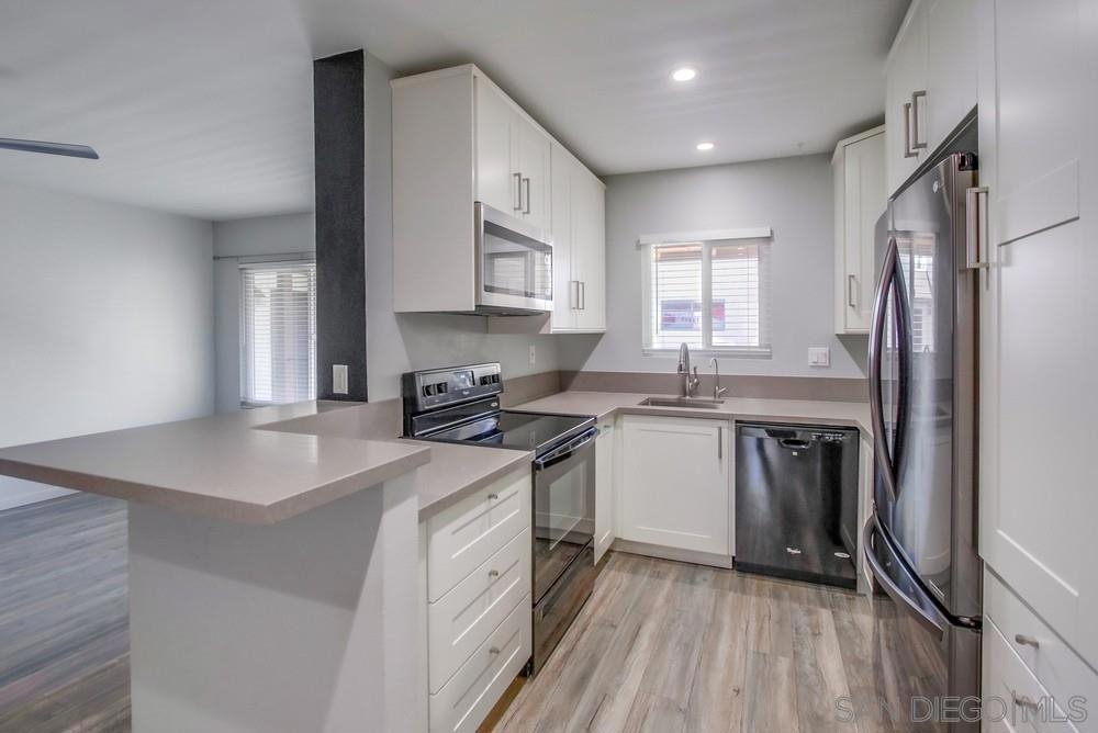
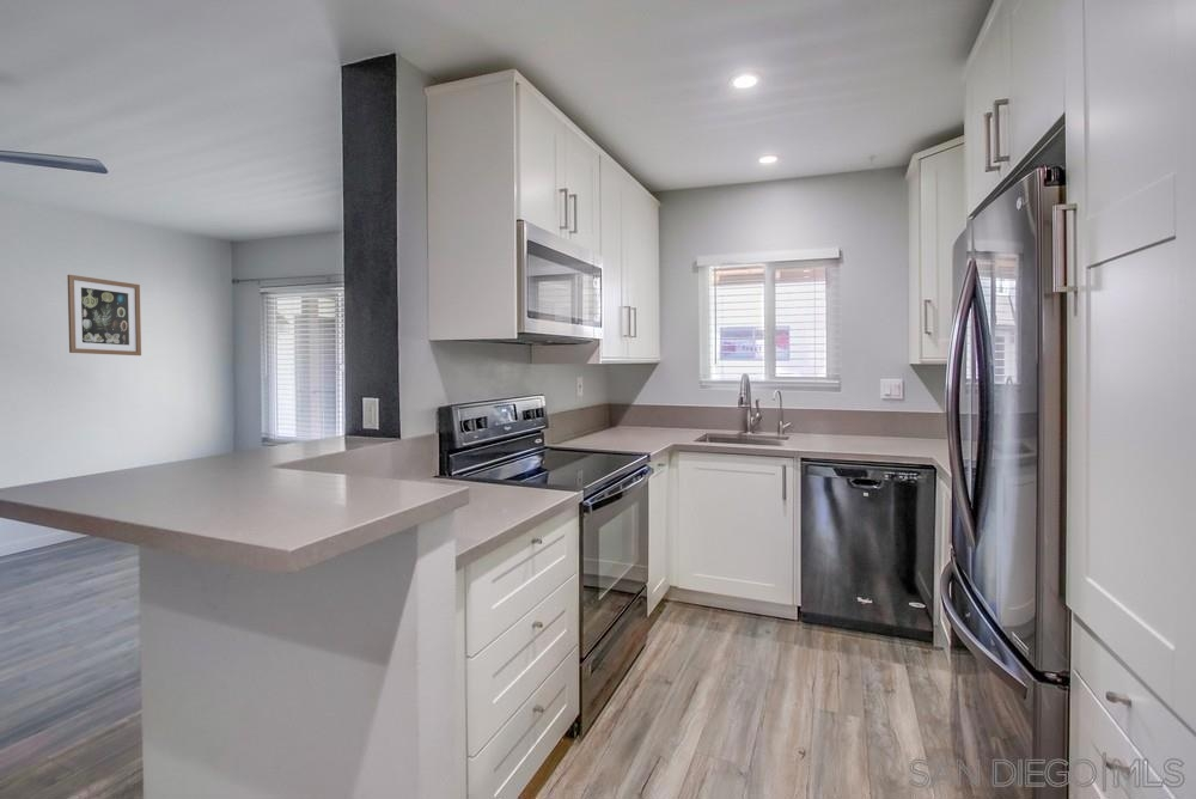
+ wall art (105, 317)
